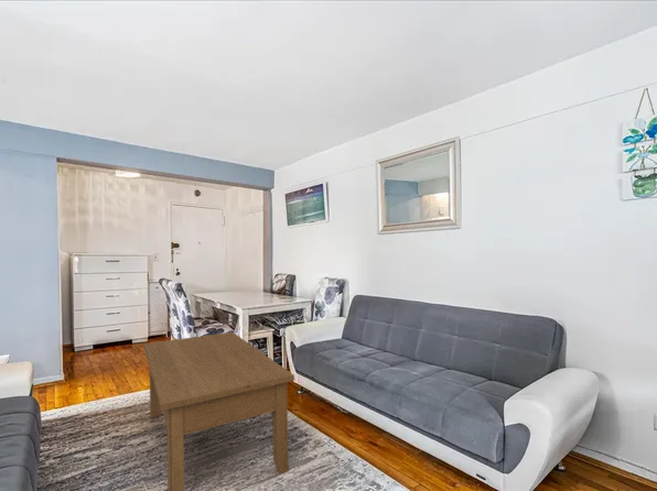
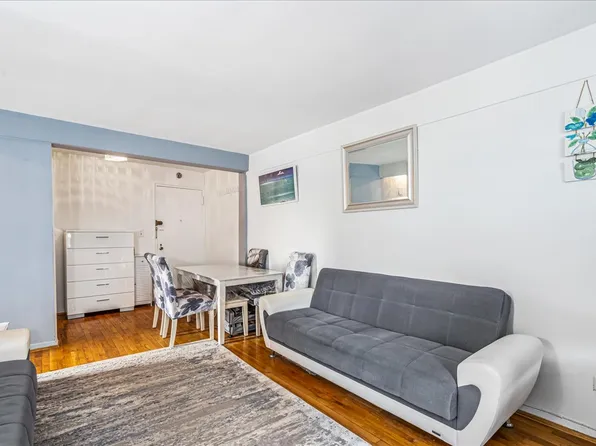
- coffee table (207, 397)
